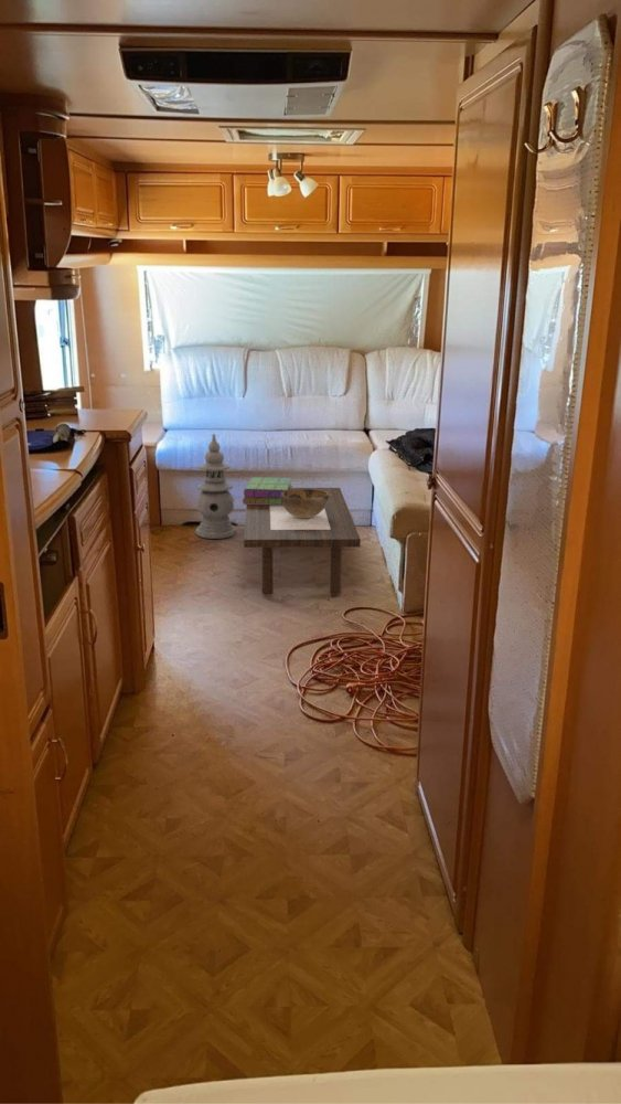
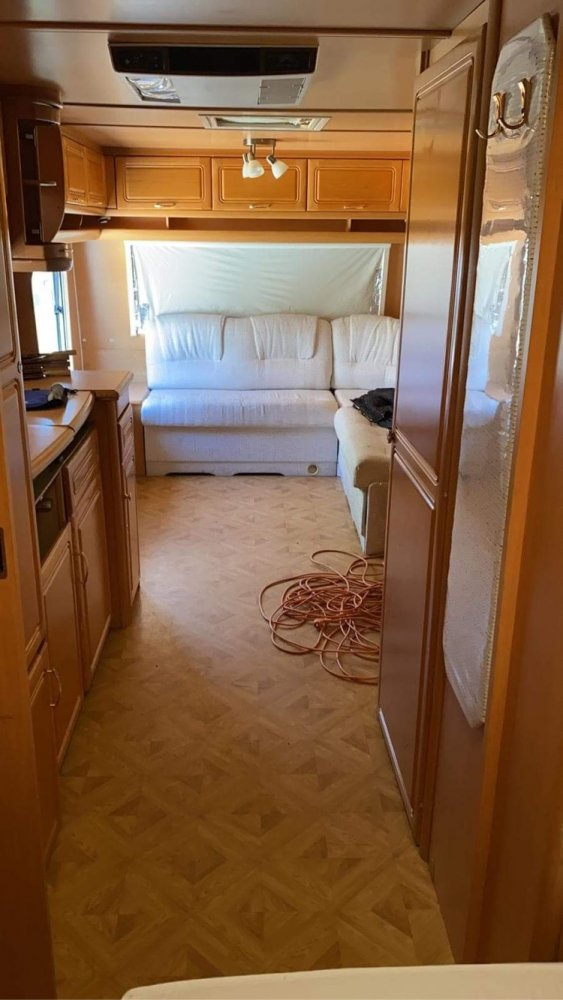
- stack of books (268, 490)
- coffee table (297, 537)
- decorative bowl (304, 503)
- lantern (214, 484)
